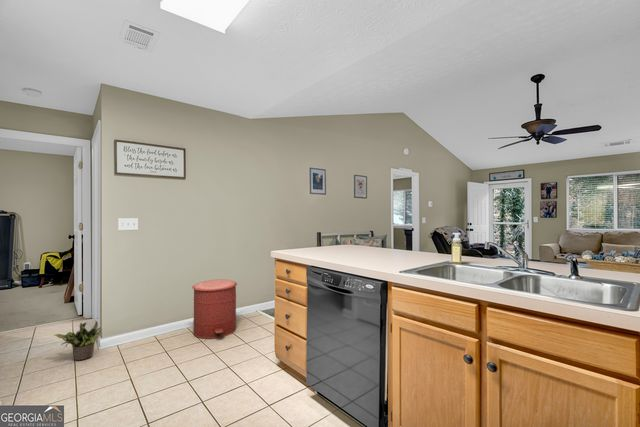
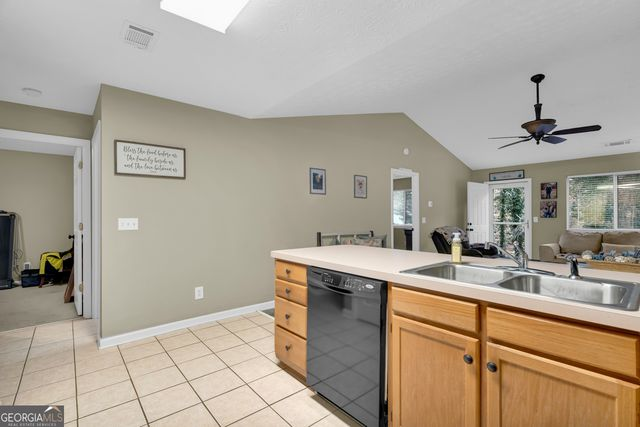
- potted plant (78, 339)
- trash can (215, 307)
